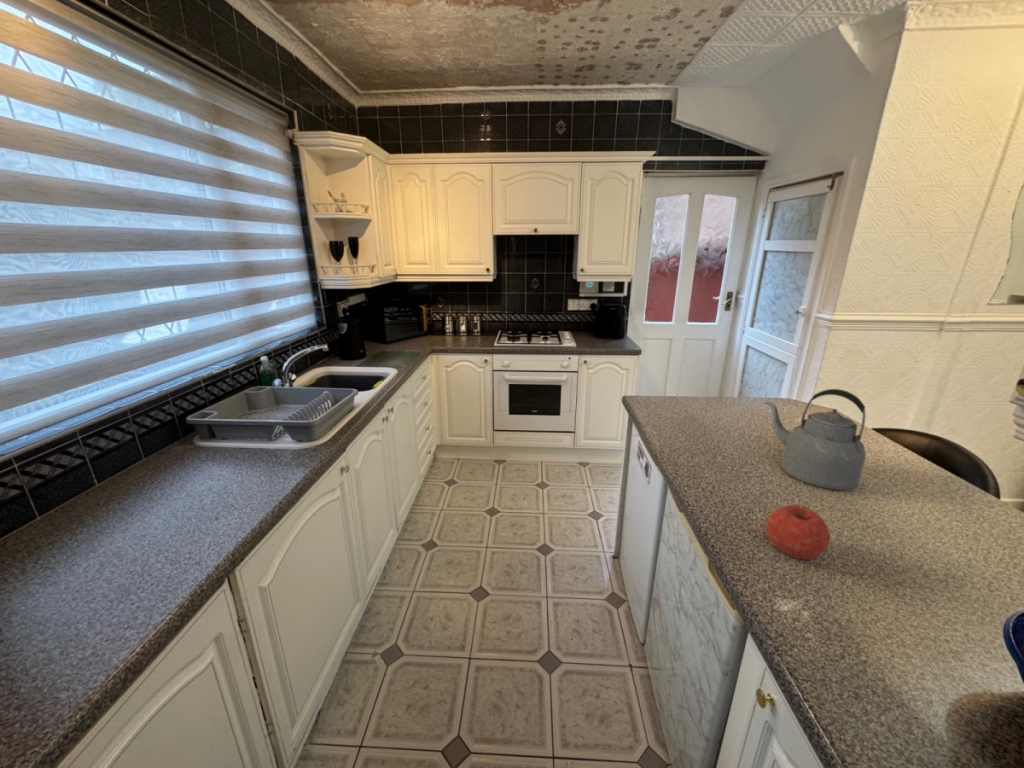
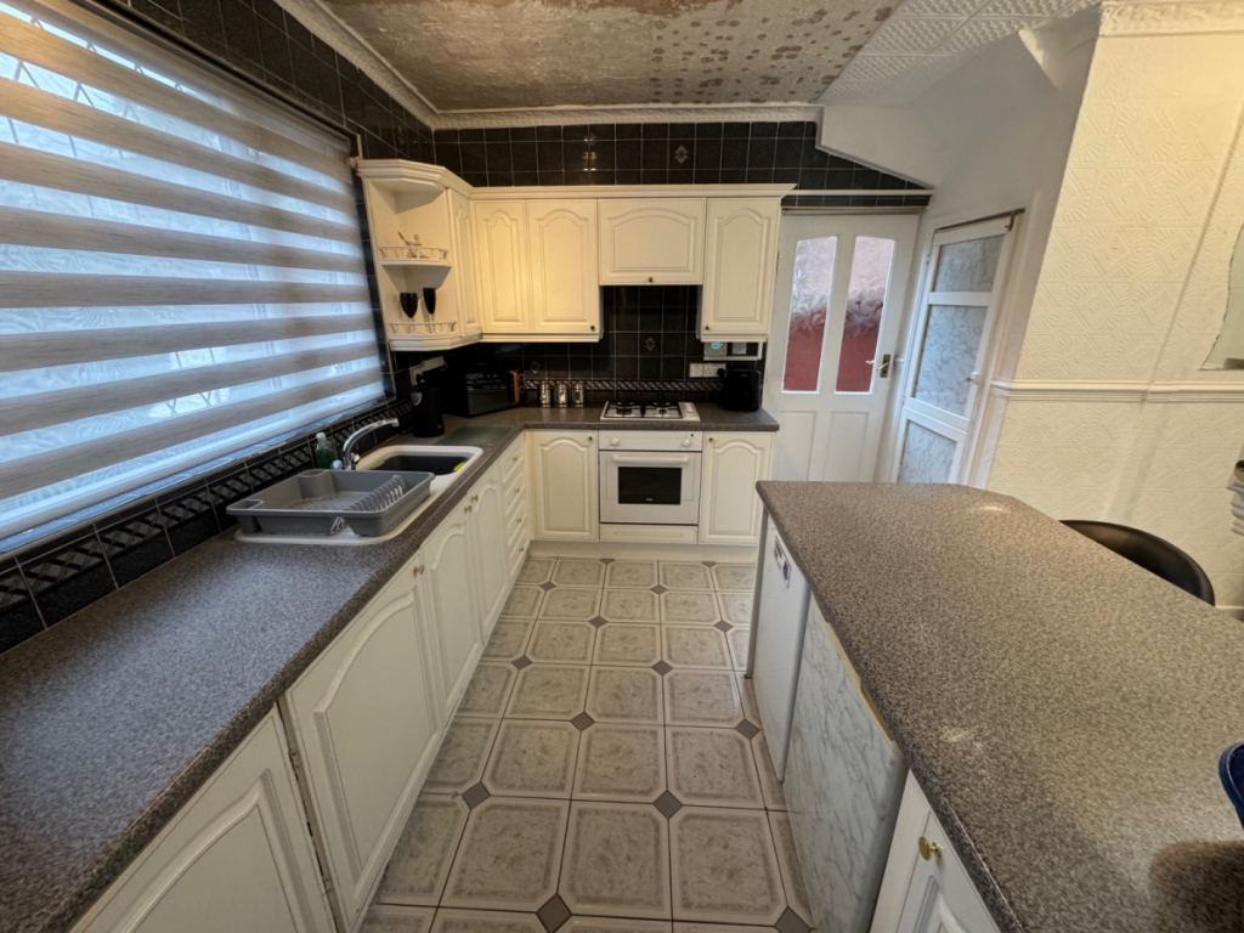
- fruit (797, 527)
- kettle (810, 428)
